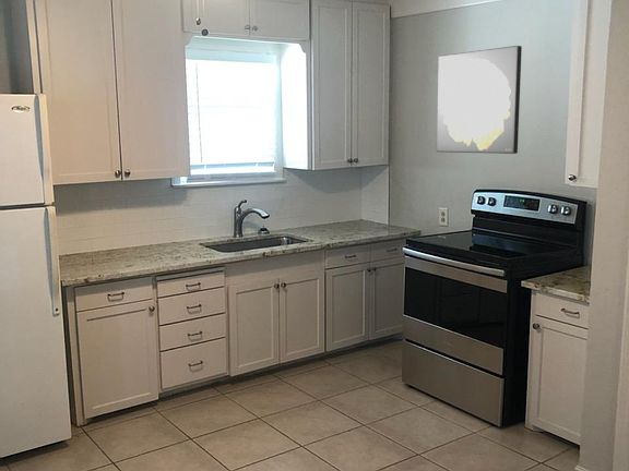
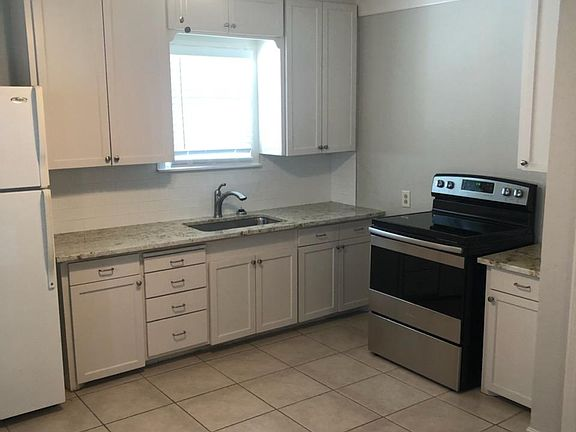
- wall art (476, 102)
